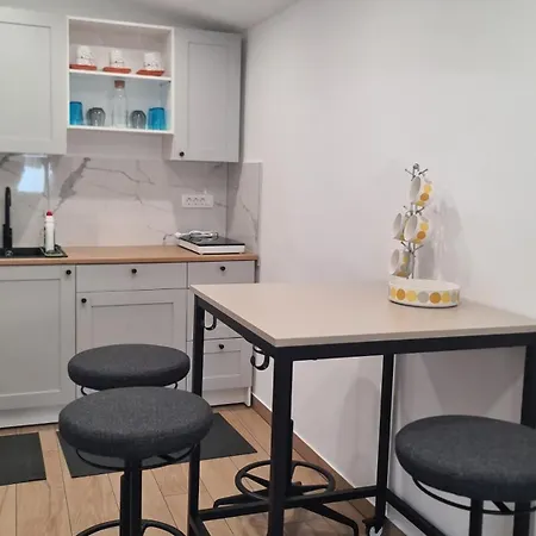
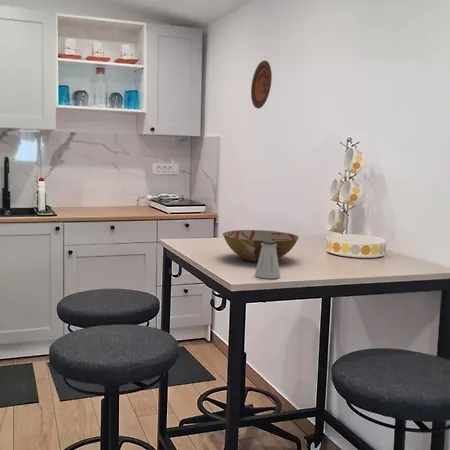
+ bowl (260, 246)
+ decorative plate (261, 84)
+ saltshaker (268, 258)
